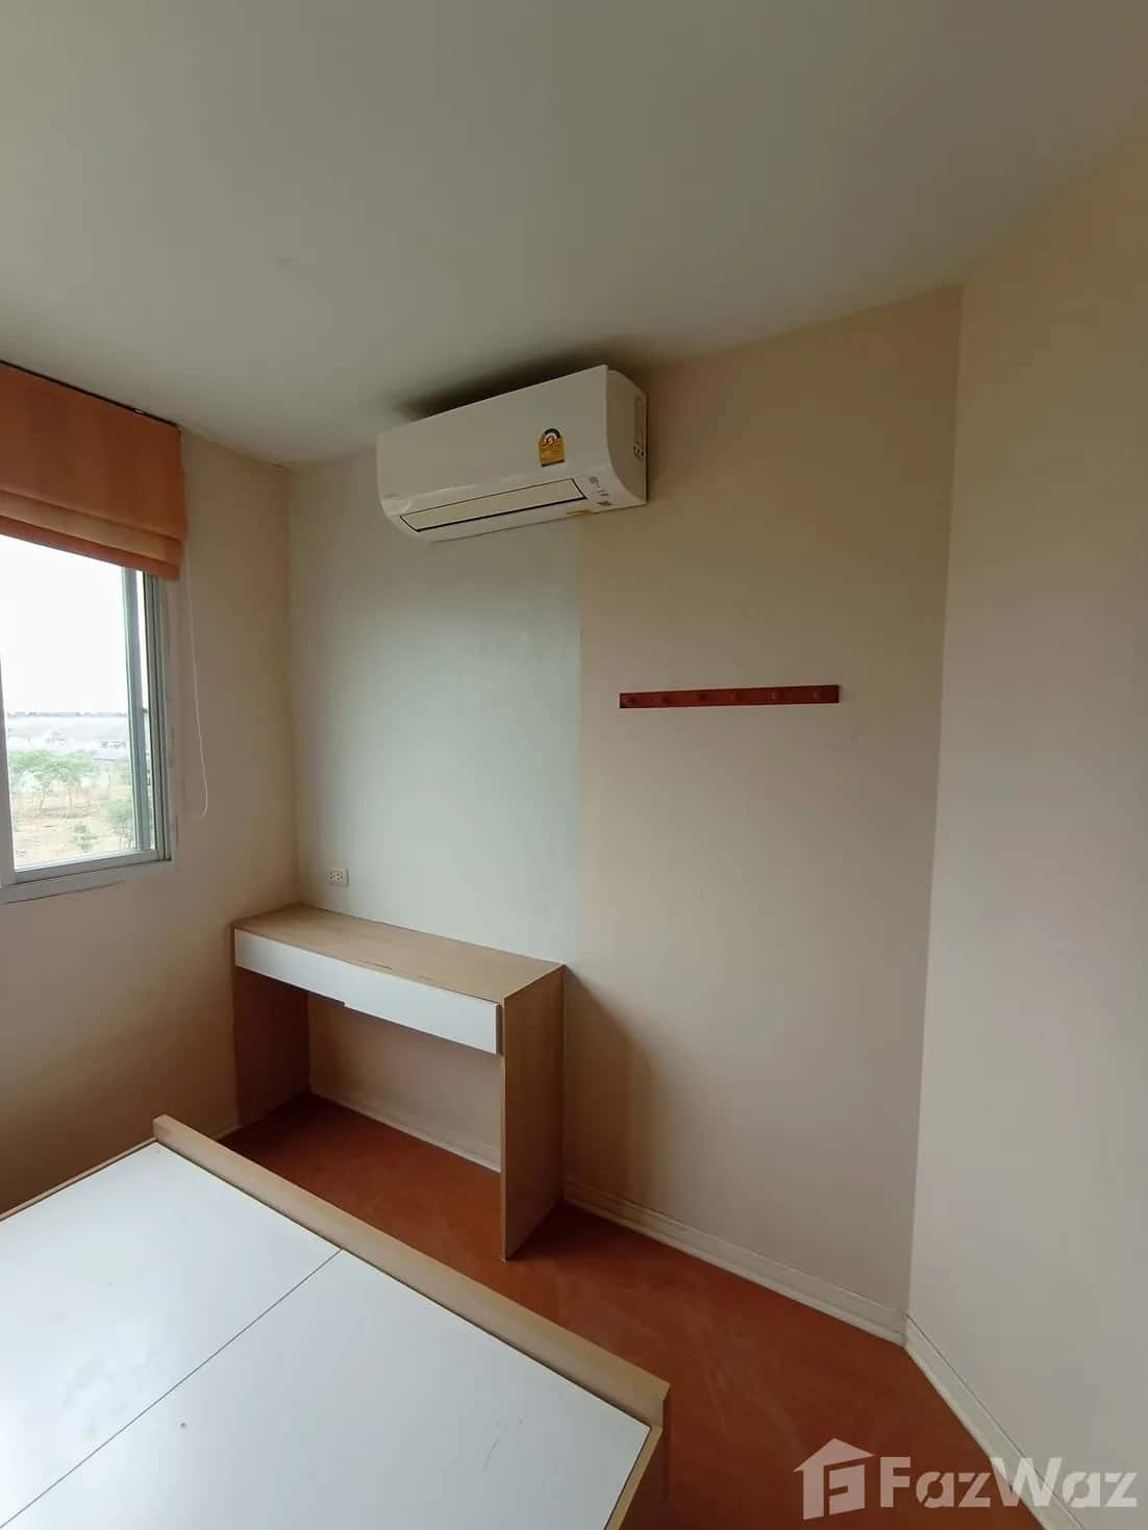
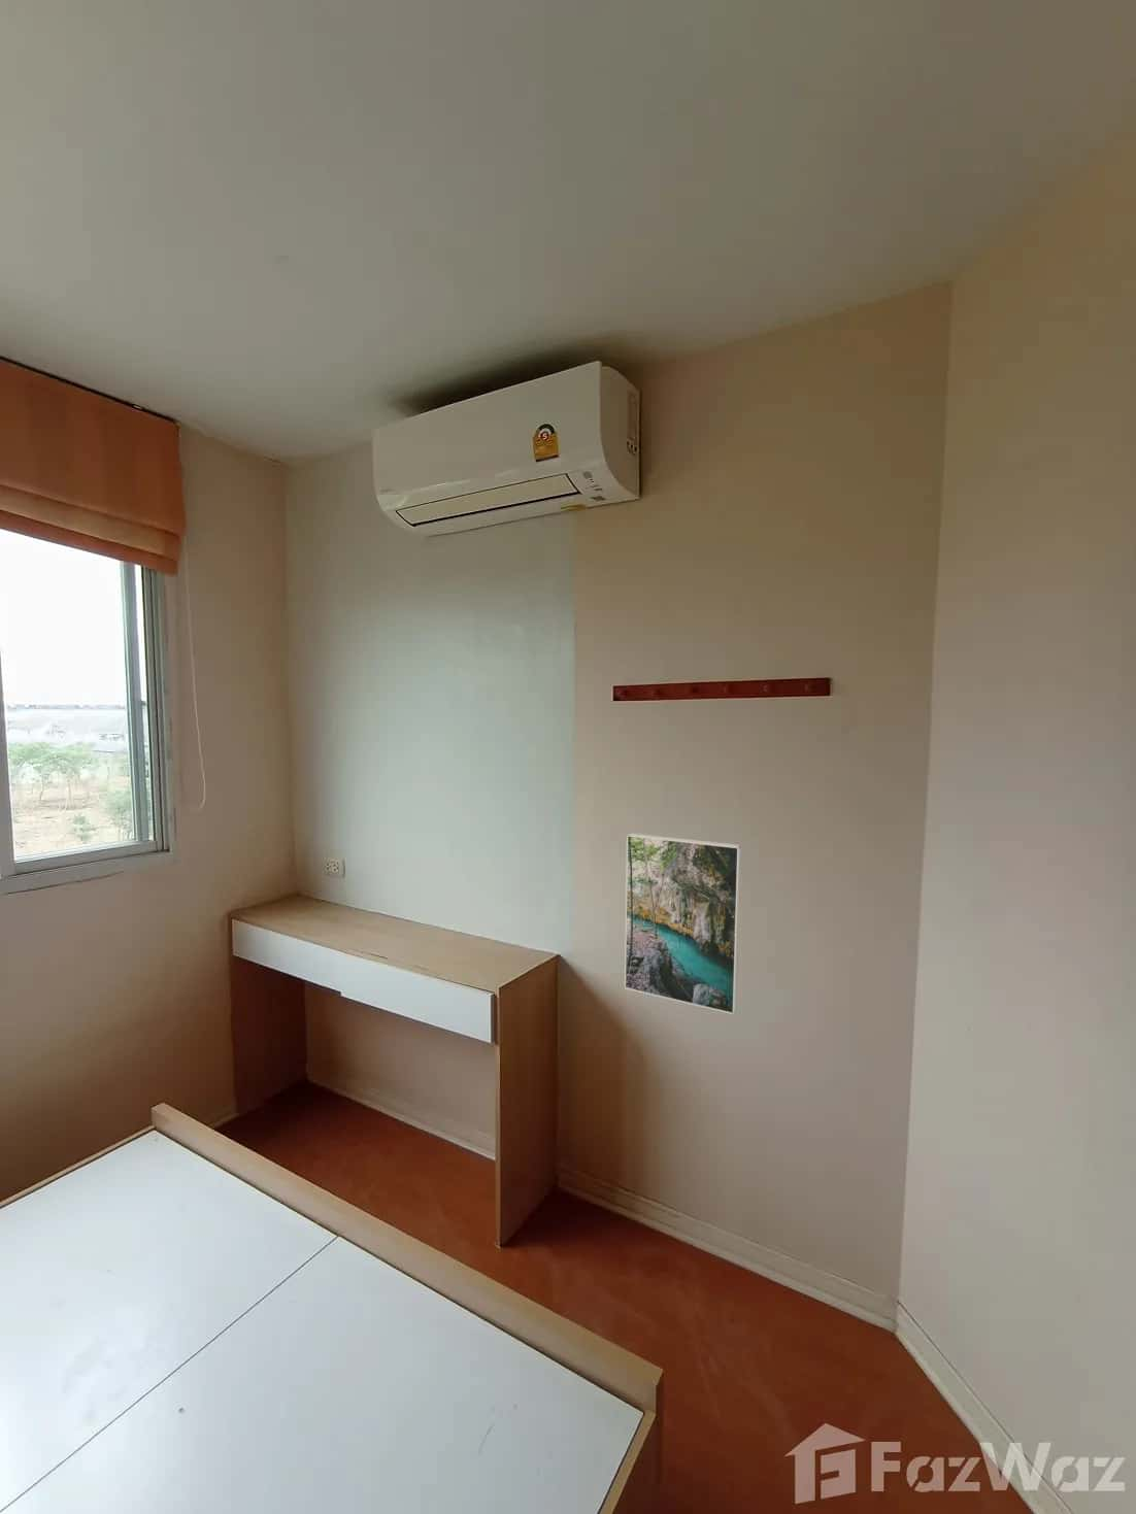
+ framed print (679, 920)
